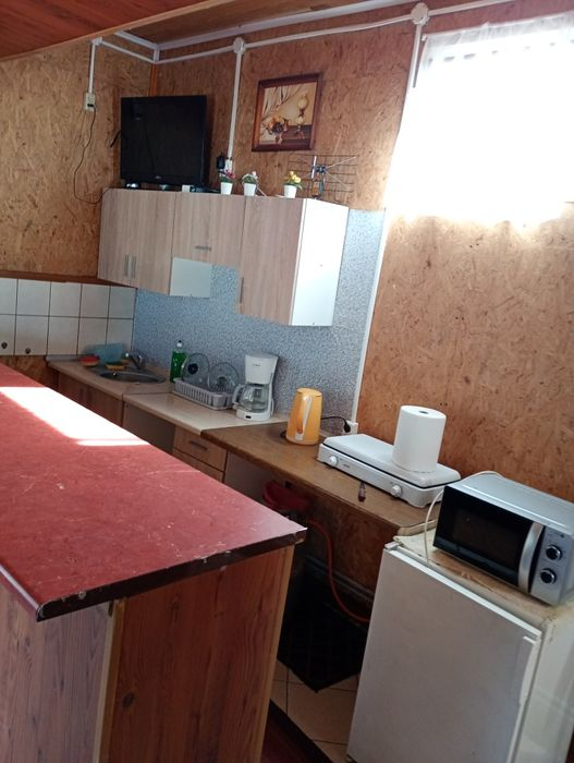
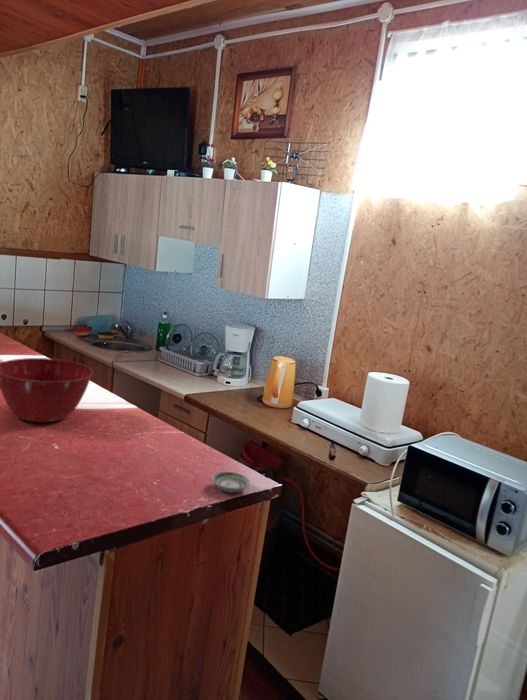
+ mixing bowl (43, 392)
+ saucer (230, 483)
